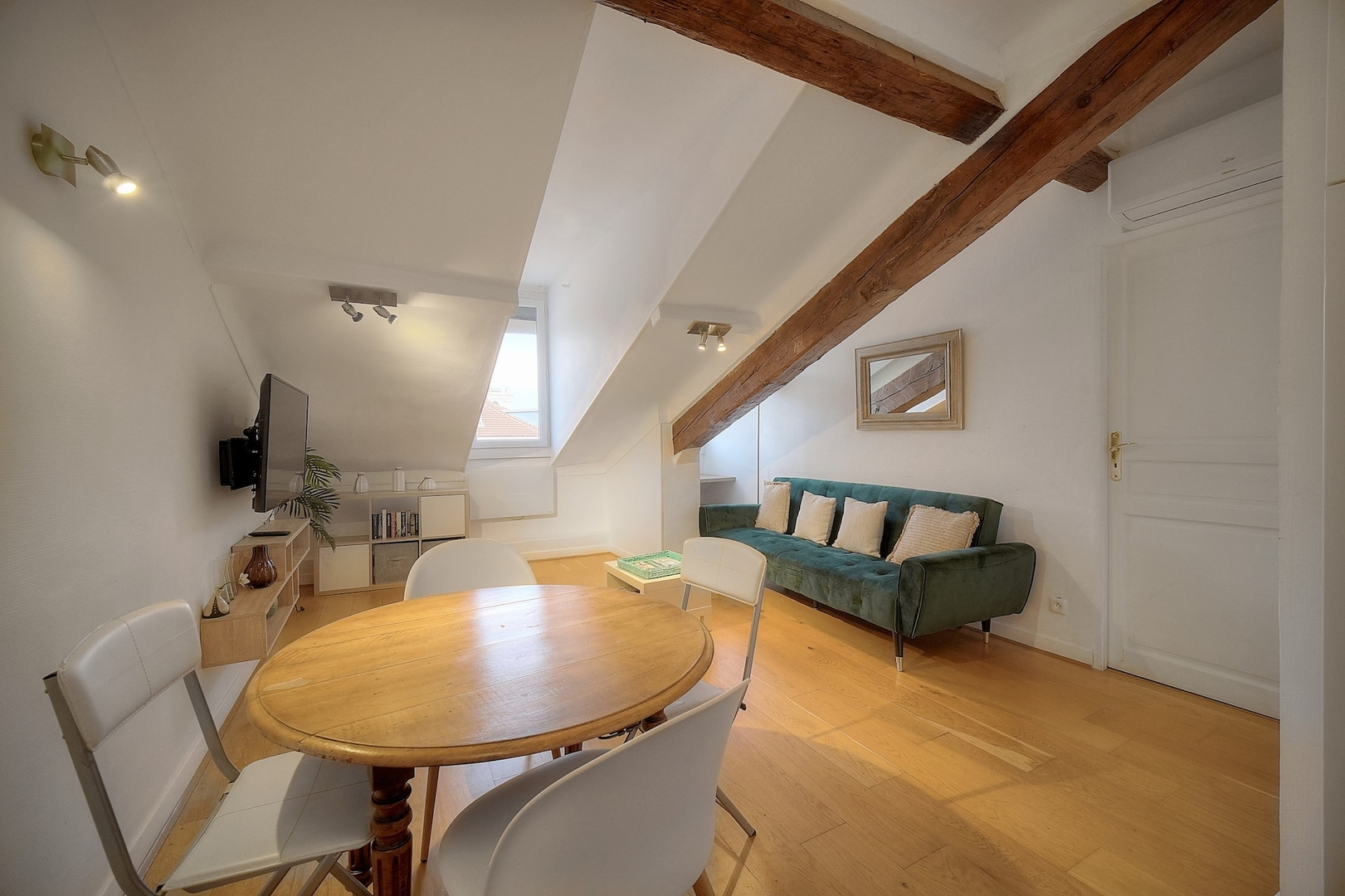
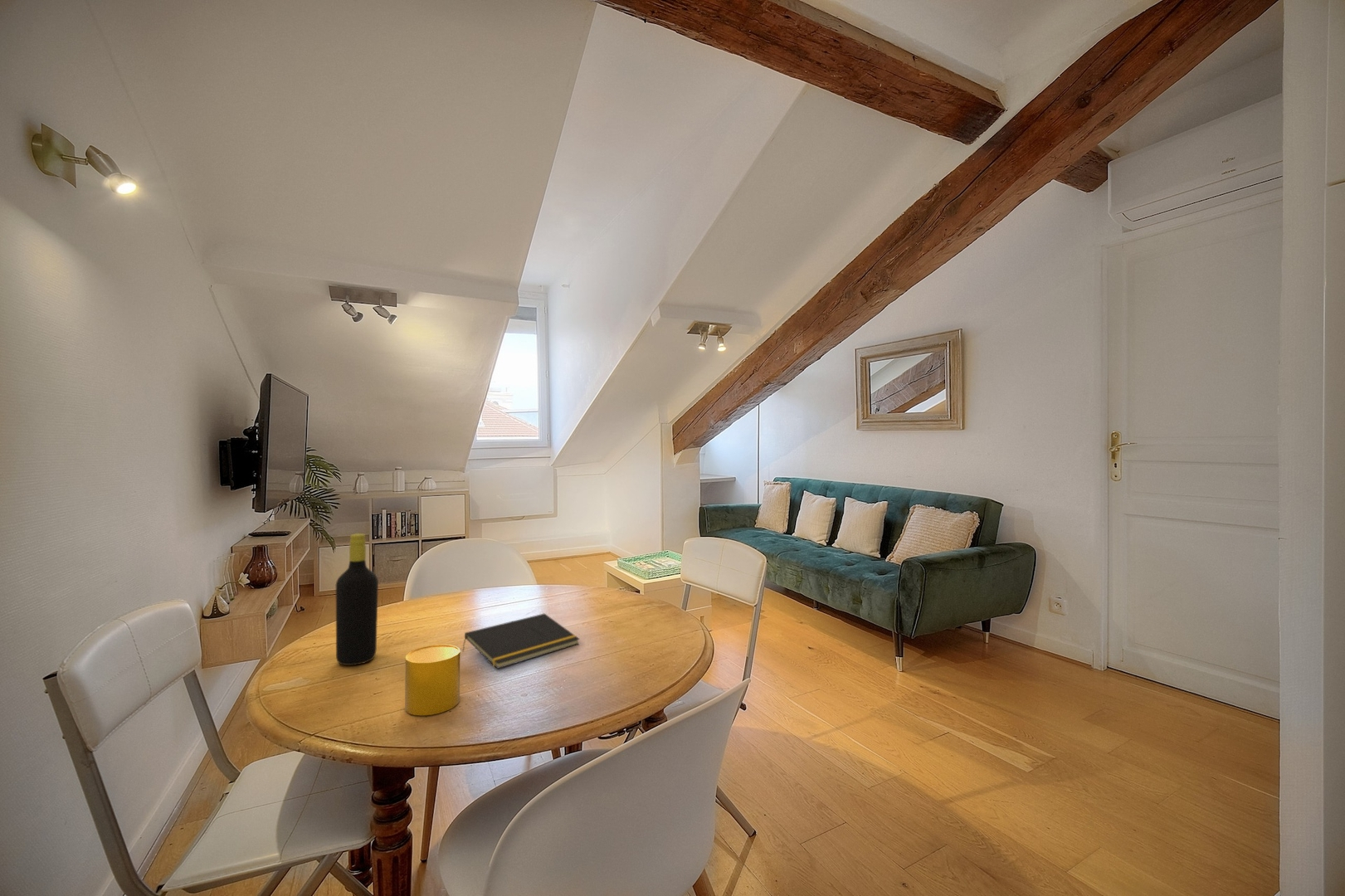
+ bottle (357, 597)
+ notepad (523, 638)
+ cup (432, 678)
